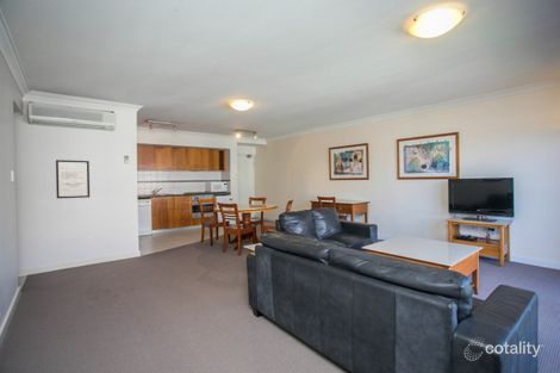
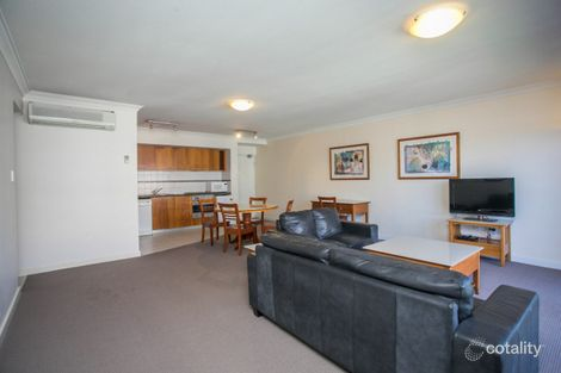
- wall art (73, 179)
